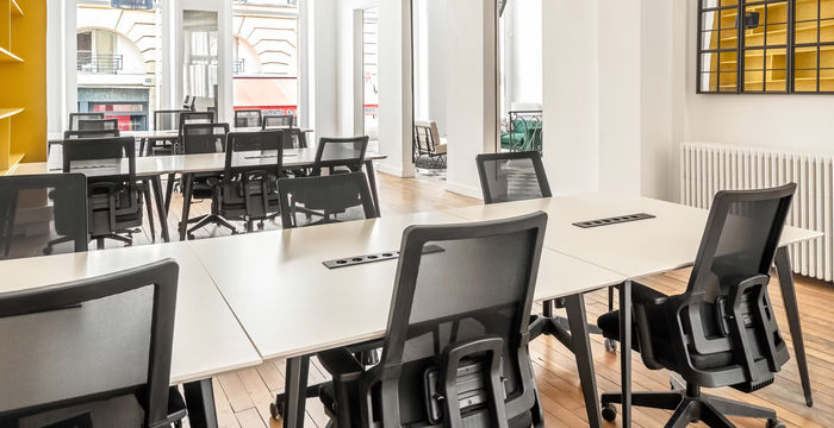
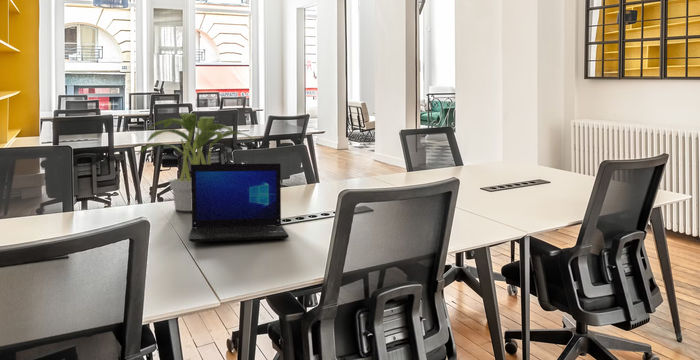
+ laptop (238, 200)
+ potted plant (196, 161)
